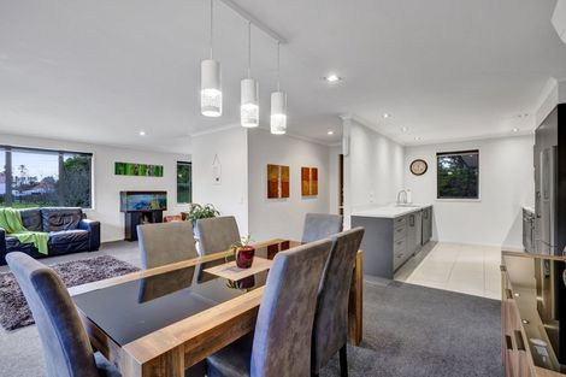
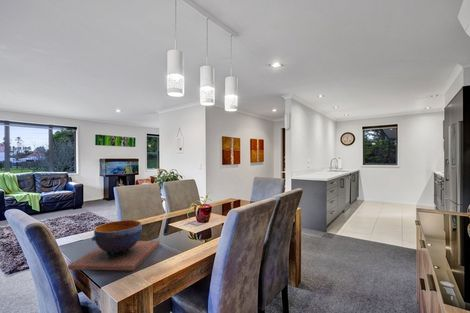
+ decorative bowl (119, 240)
